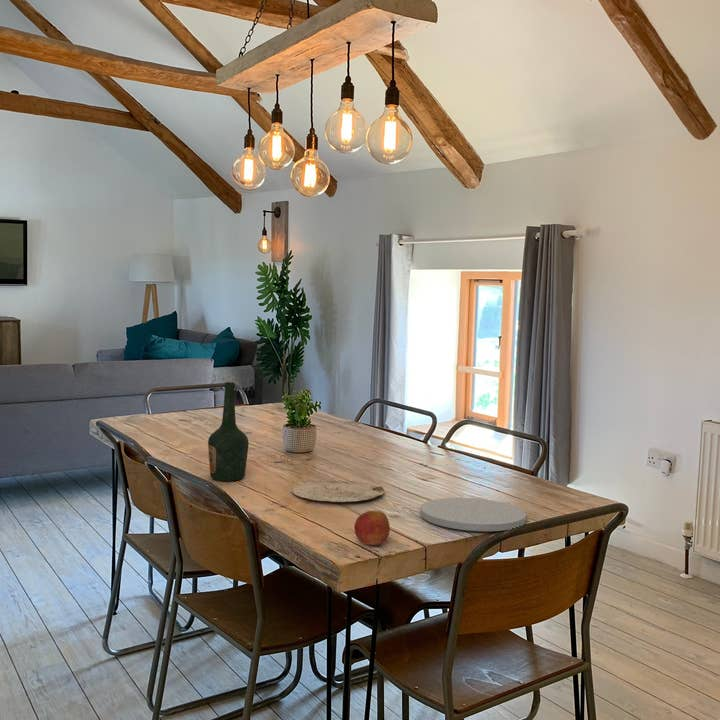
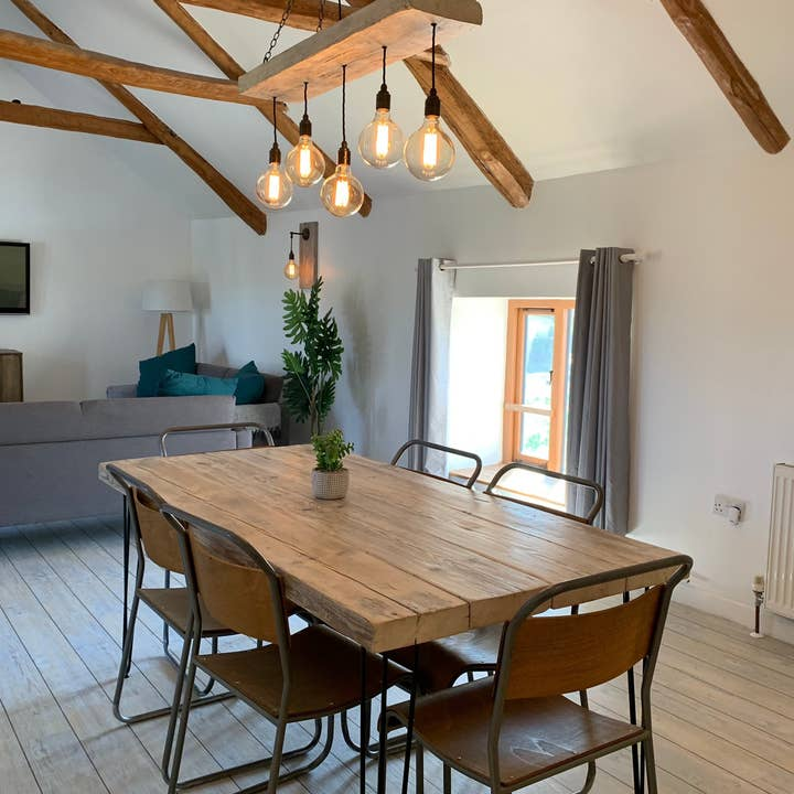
- plate (472, 513)
- bottle (228, 429)
- plate (338, 489)
- apple (373, 526)
